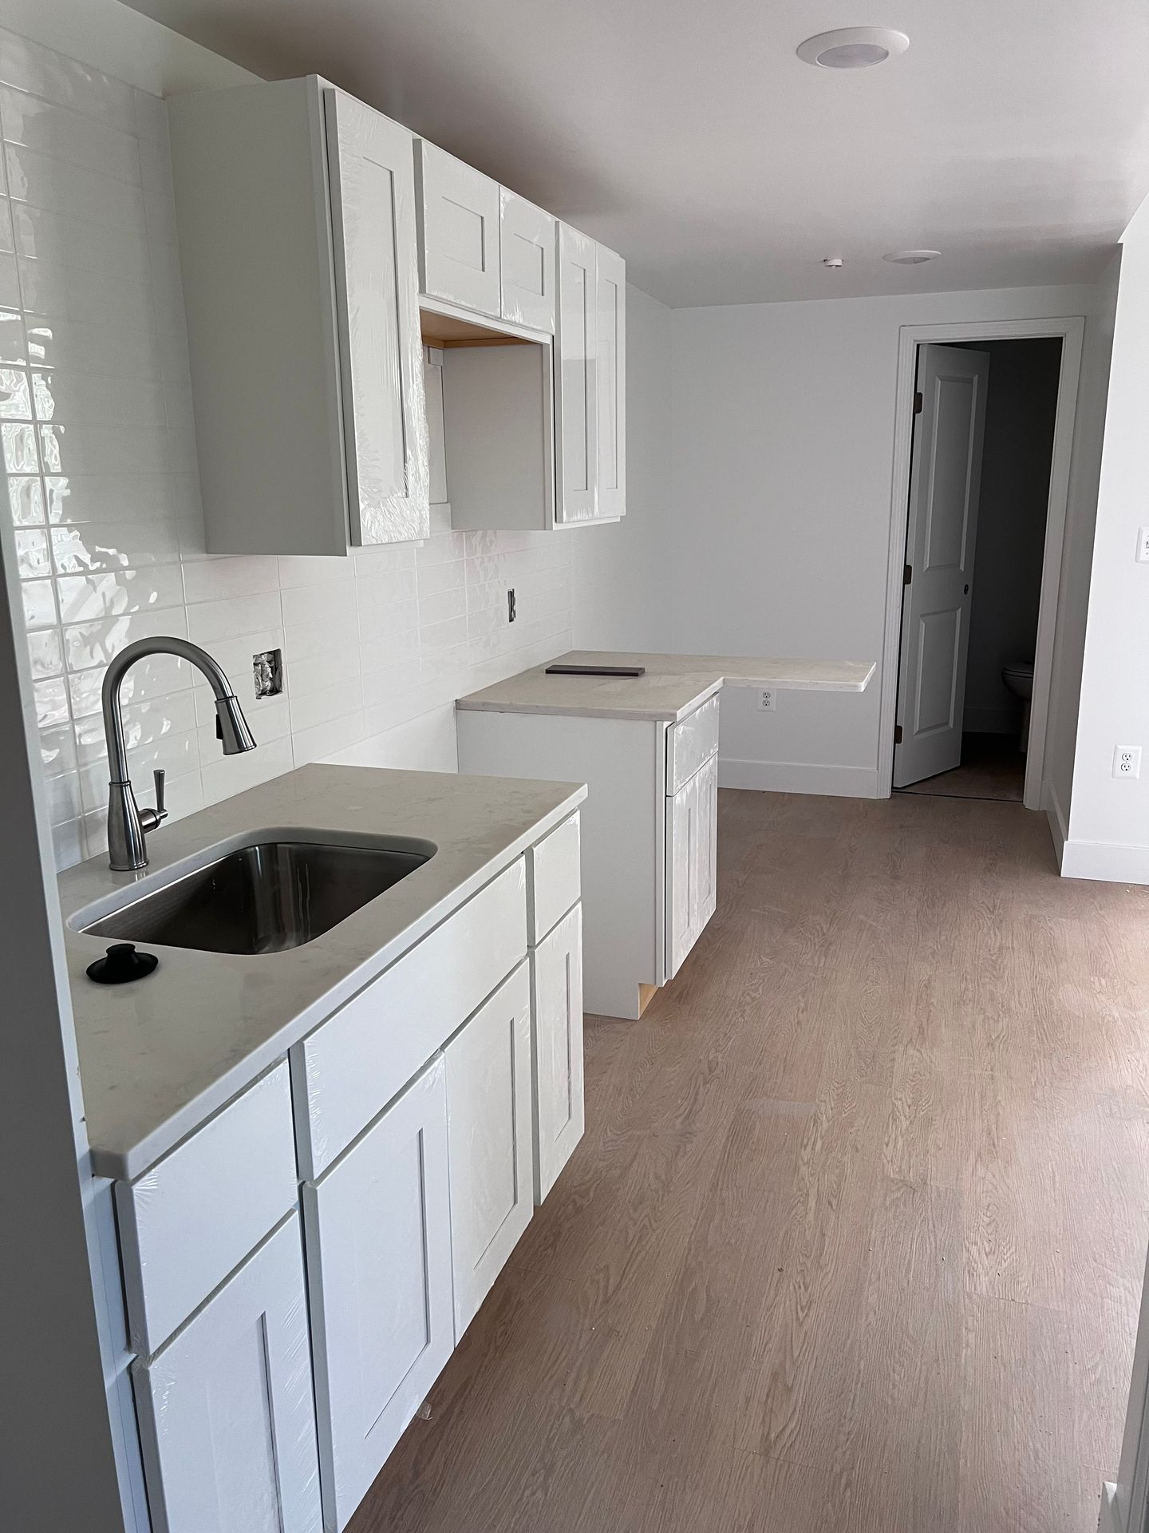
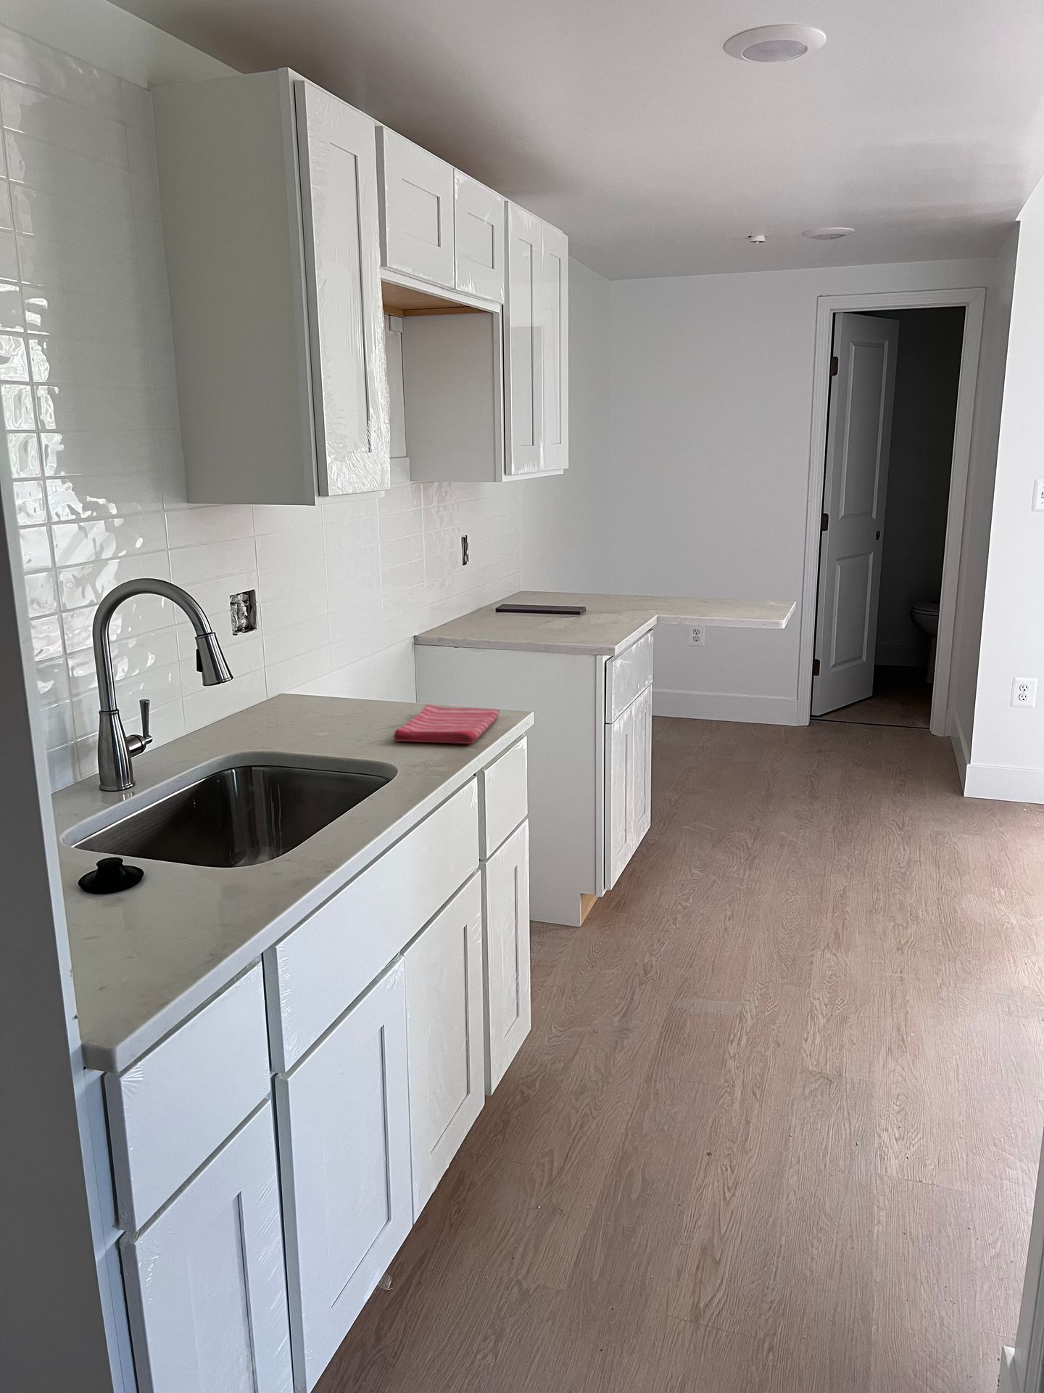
+ dish towel (449, 723)
